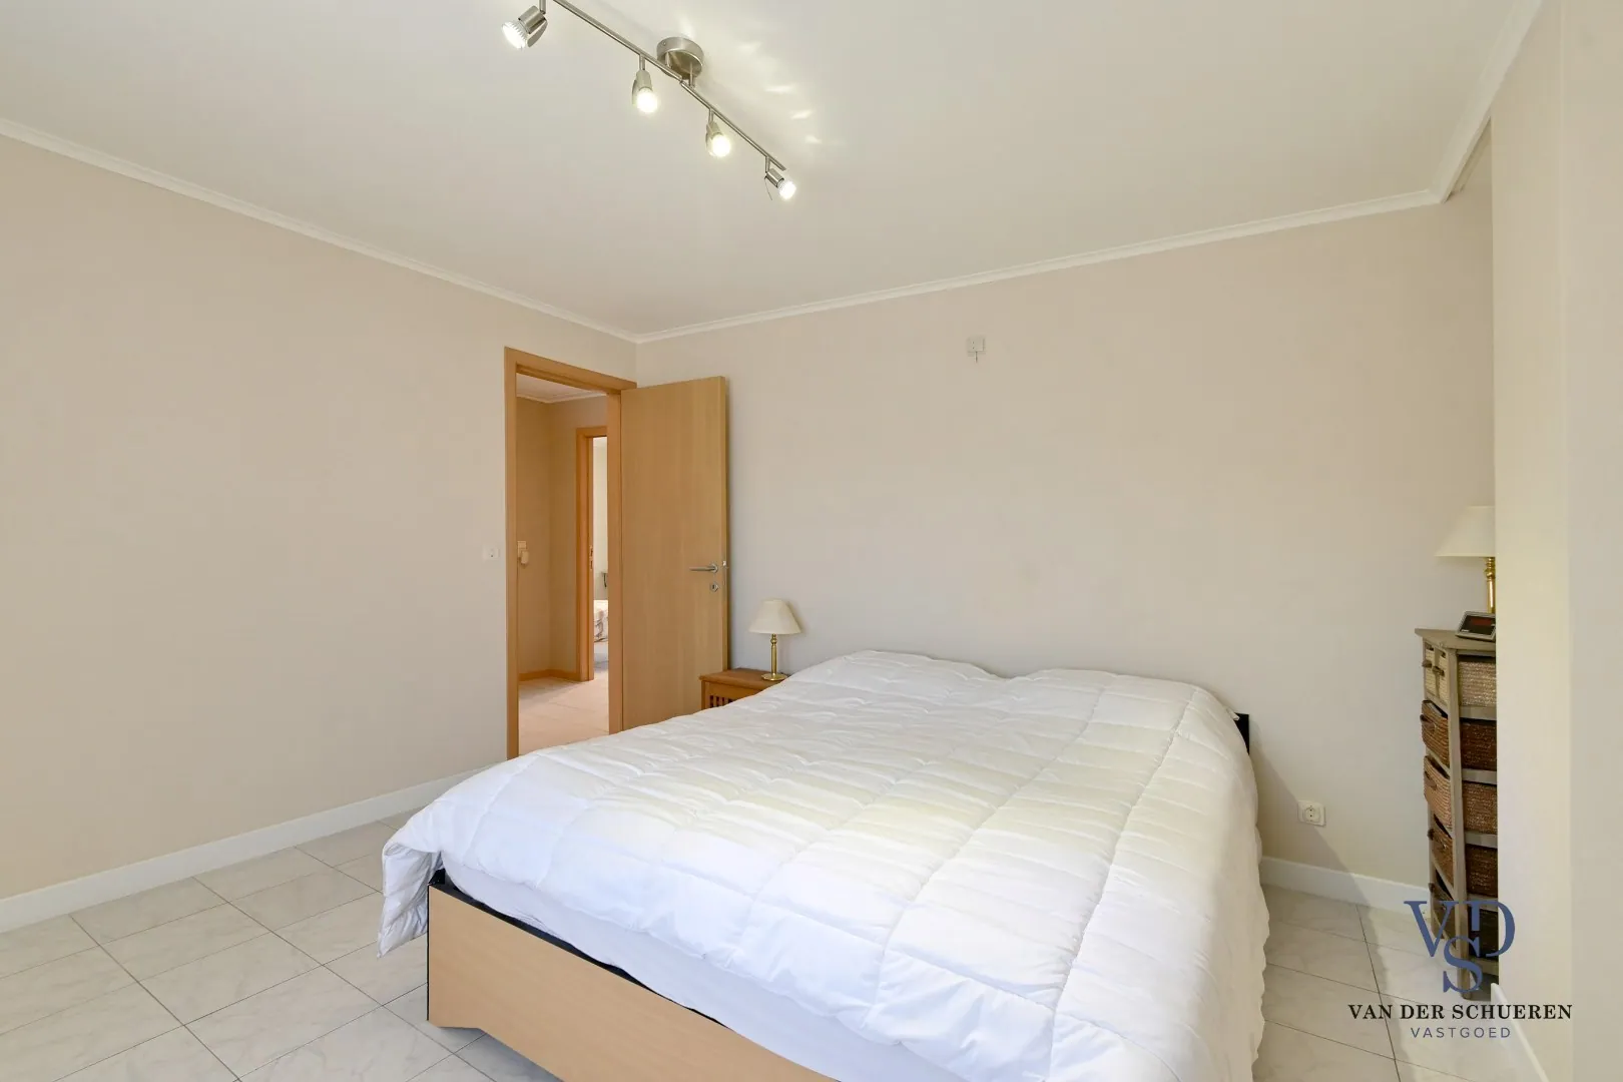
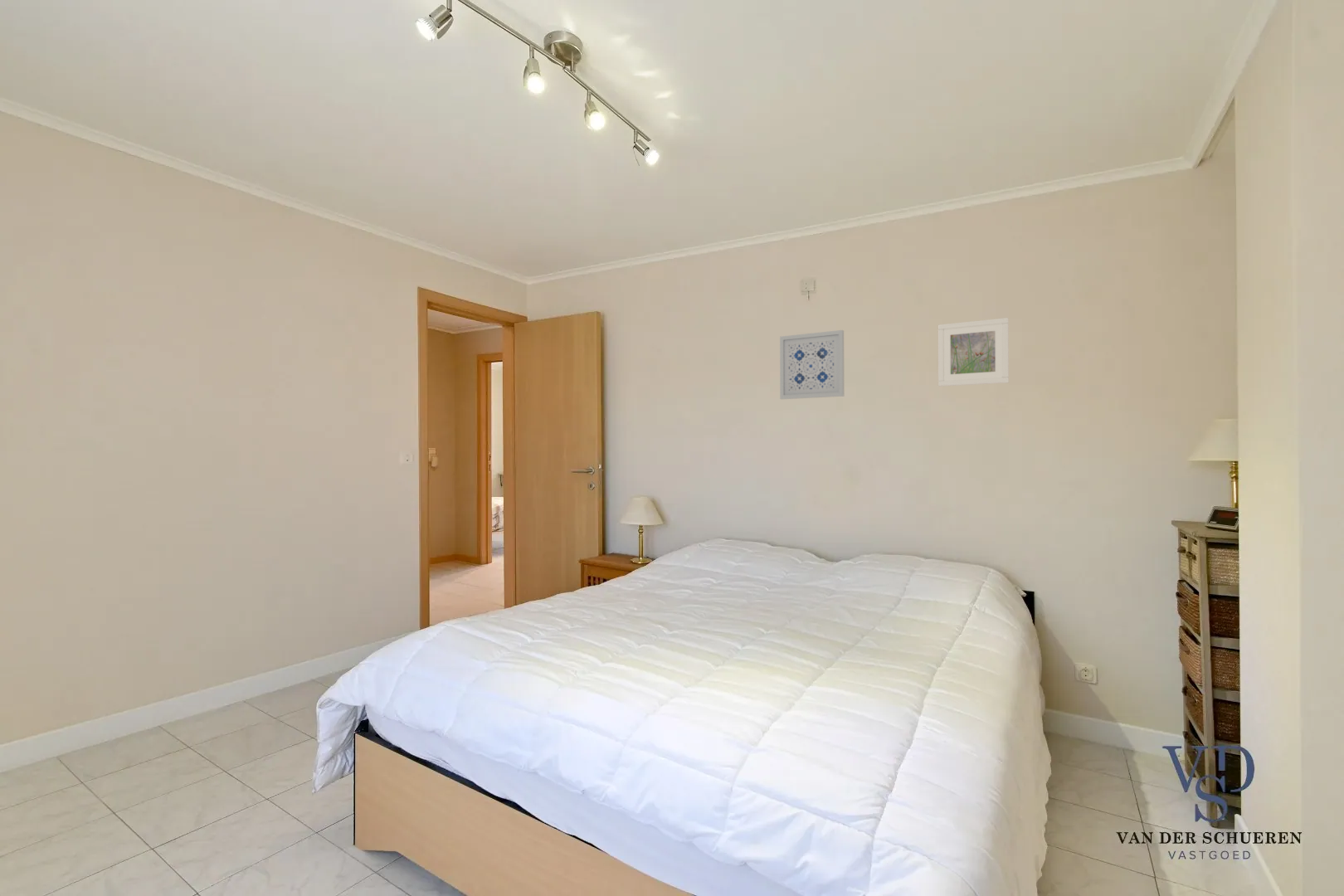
+ wall art (811, 365)
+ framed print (972, 353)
